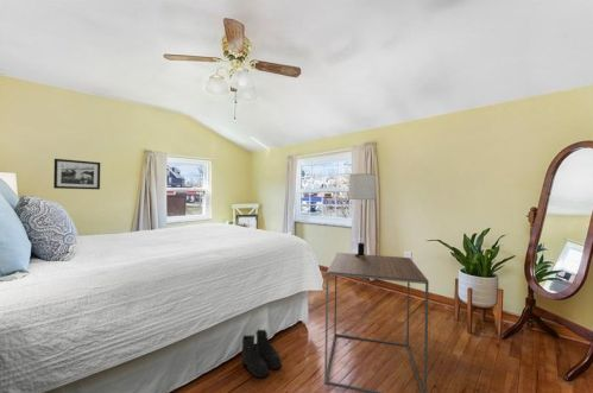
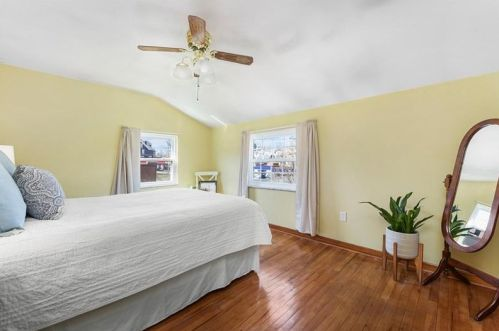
- boots (260, 349)
- table lamp (361, 215)
- side table (368, 338)
- picture frame (77, 175)
